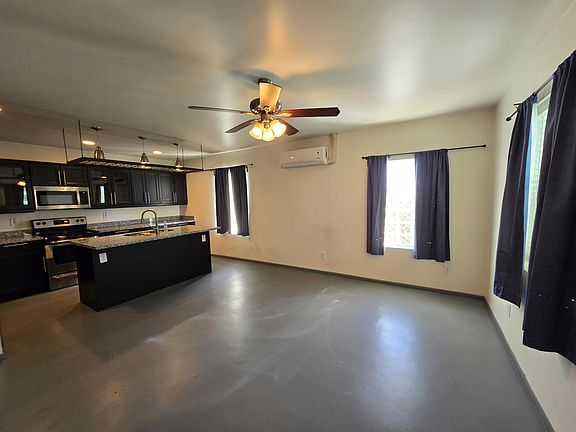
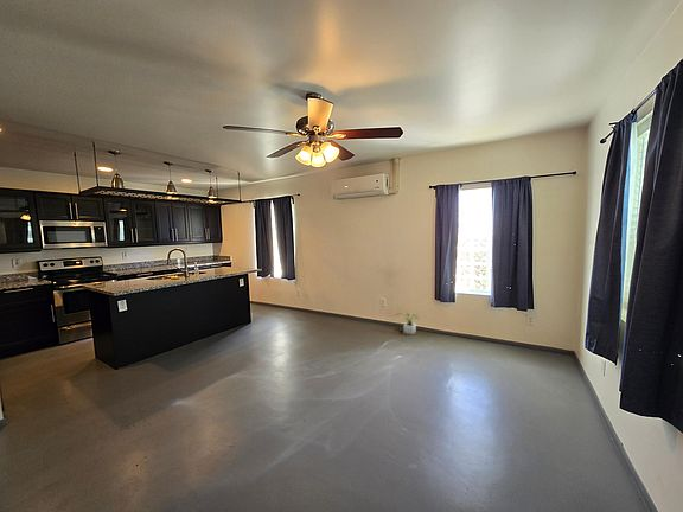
+ potted plant (408, 322)
